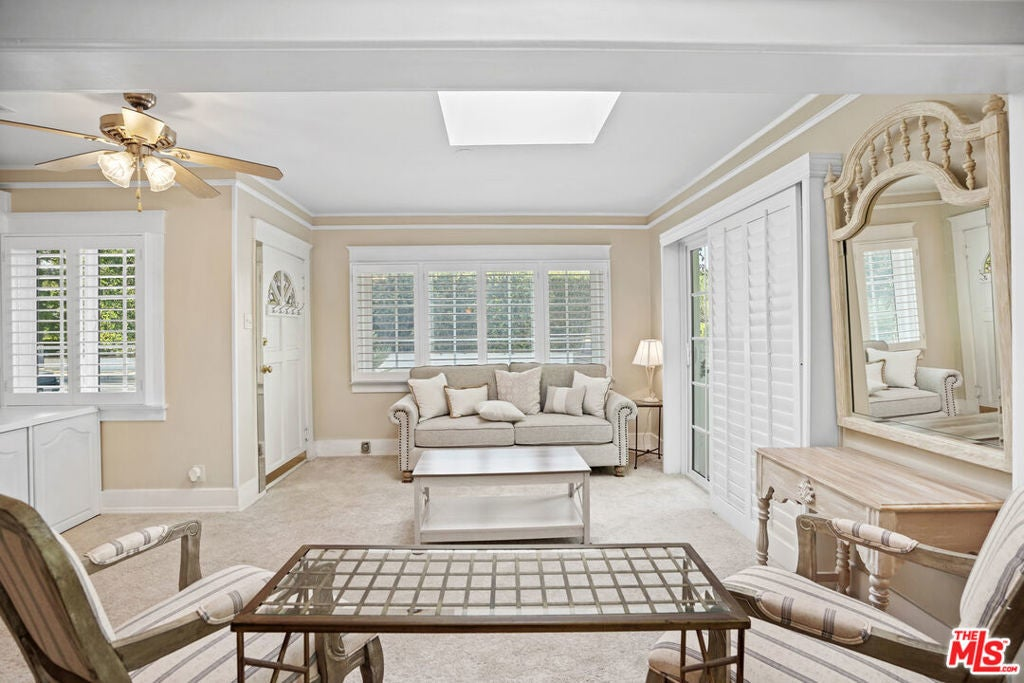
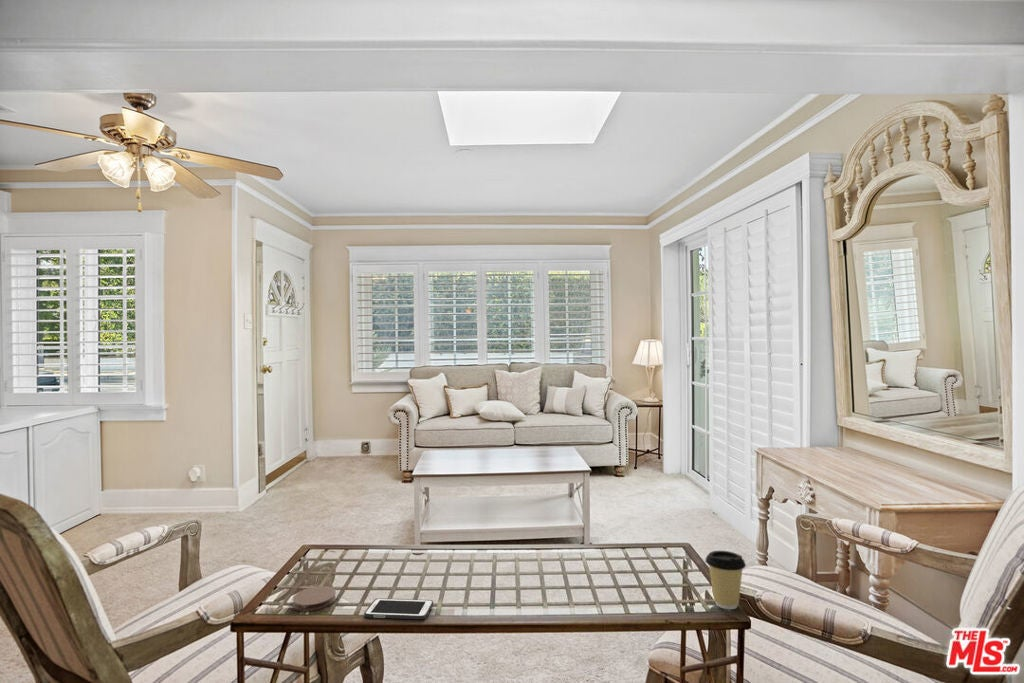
+ cell phone (399, 608)
+ coaster (314, 597)
+ coffee cup (725, 579)
